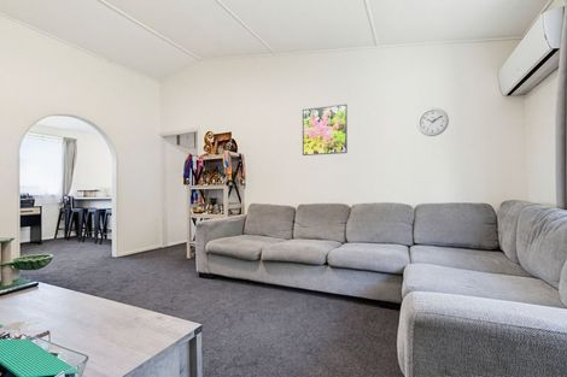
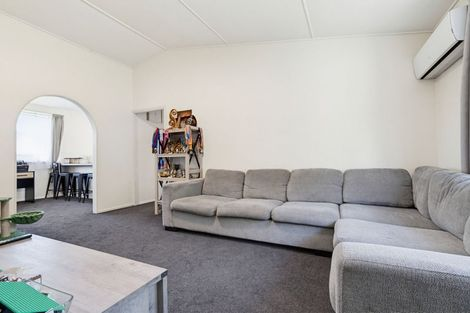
- wall clock (432, 122)
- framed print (323, 130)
